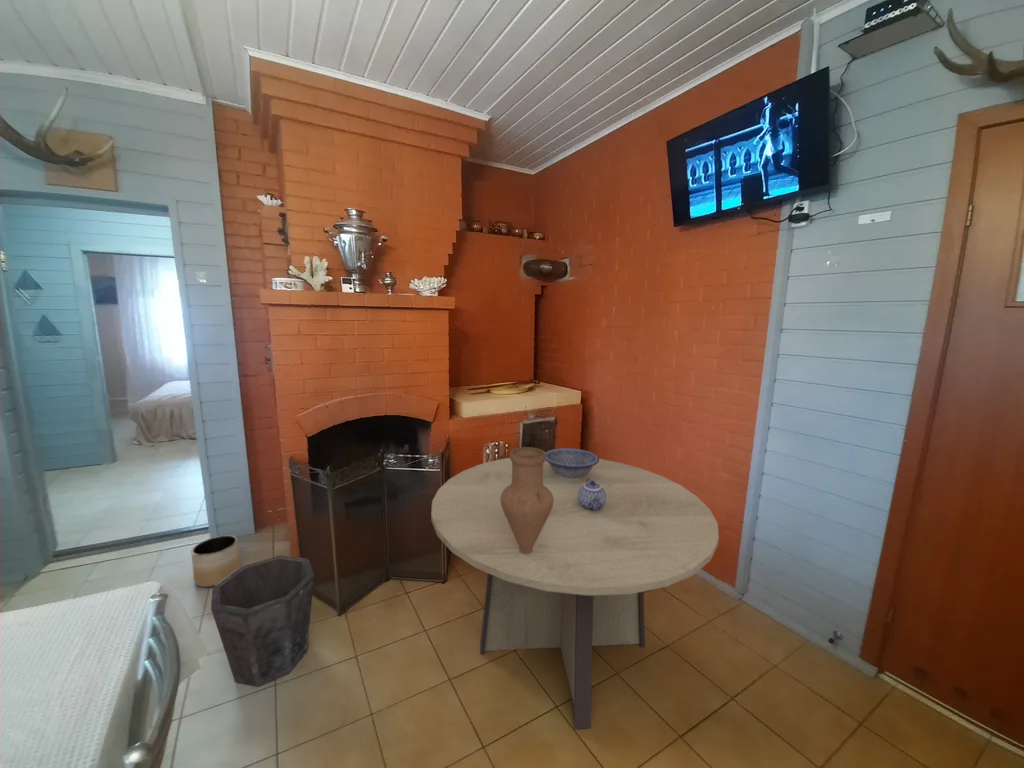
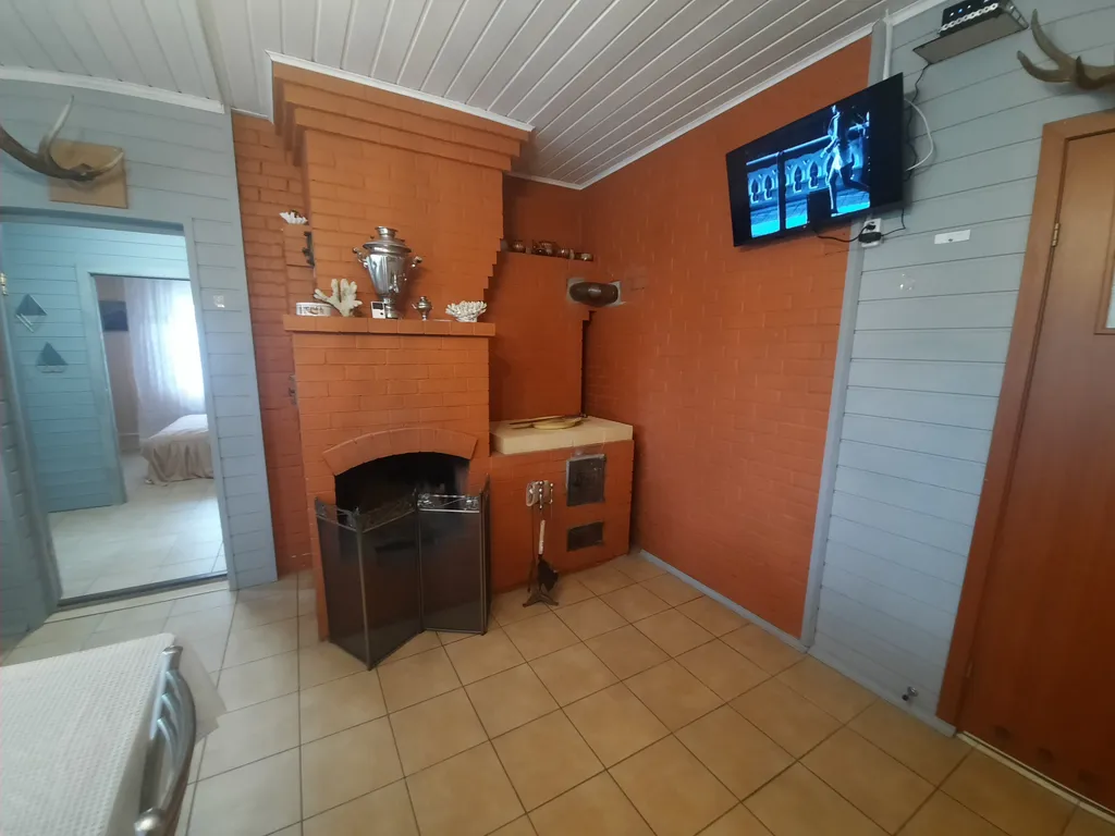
- decorative bowl (570, 466)
- planter (216, 560)
- dining table (565, 574)
- vase (526, 502)
- teapot (592, 493)
- waste bin (268, 620)
